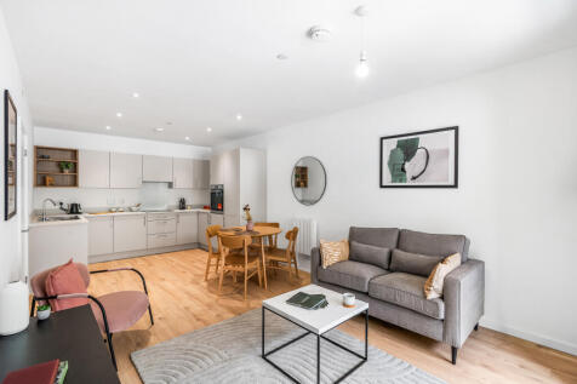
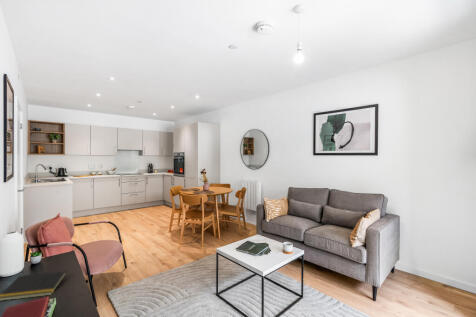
+ notepad (34, 284)
